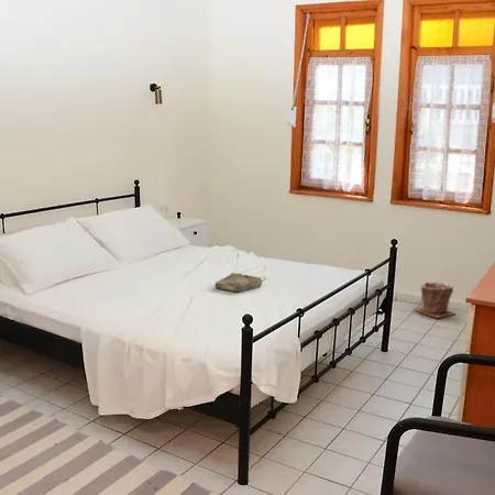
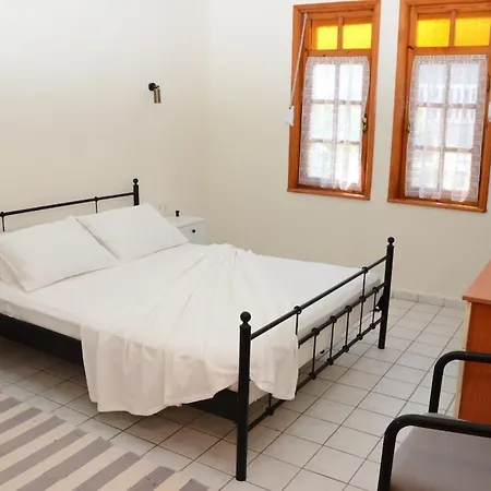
- tote bag (245, 277)
- plant pot (436, 298)
